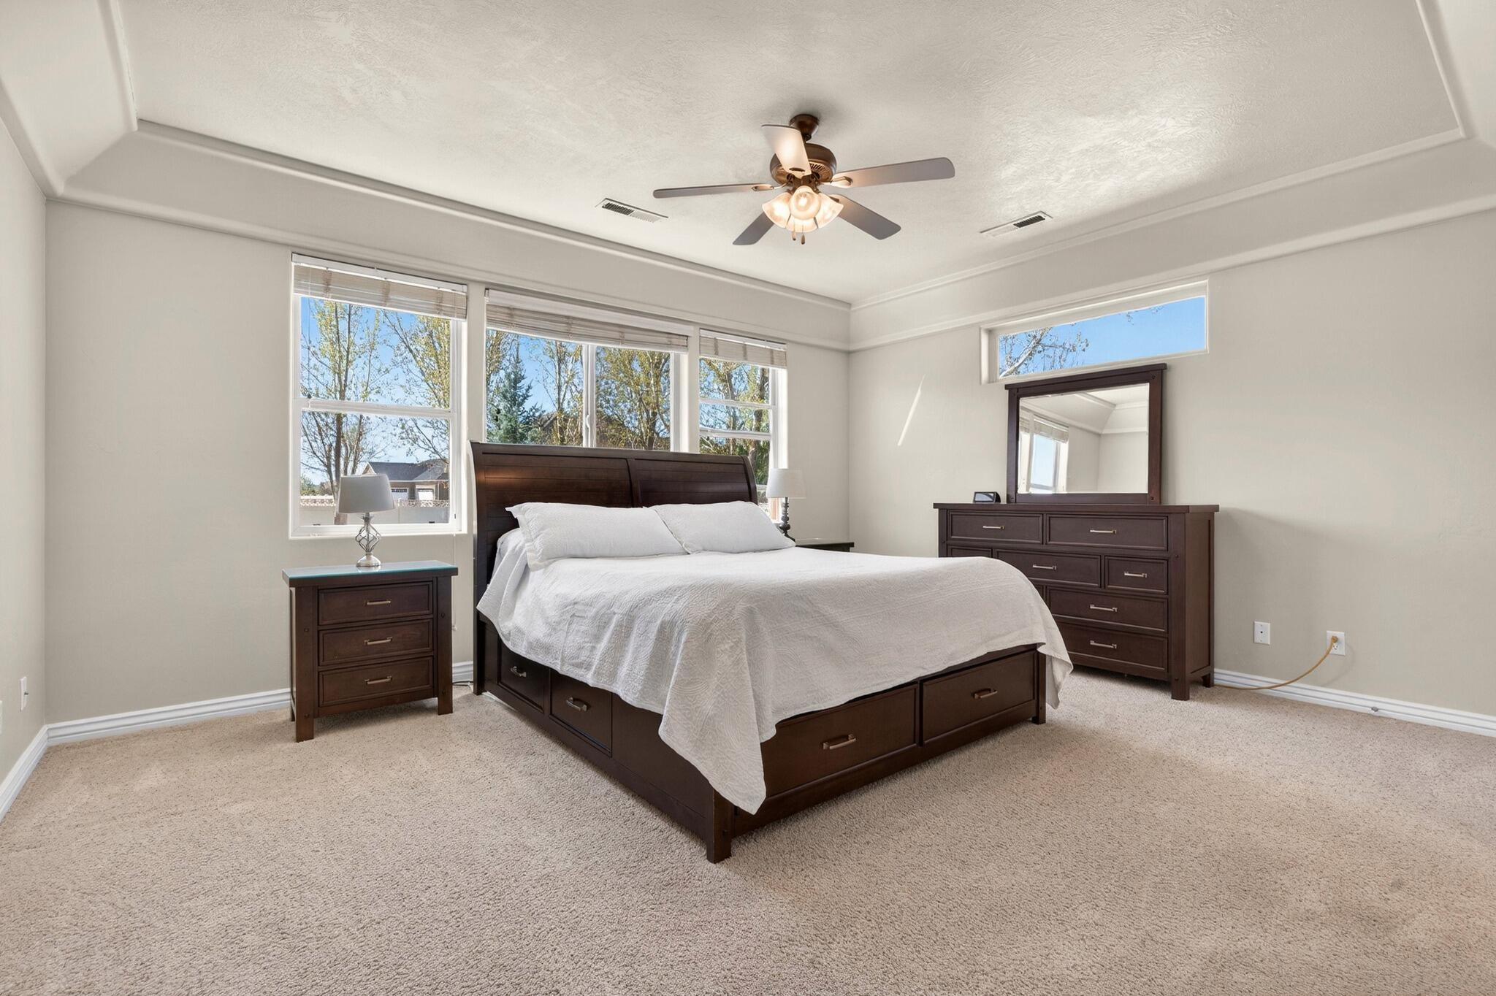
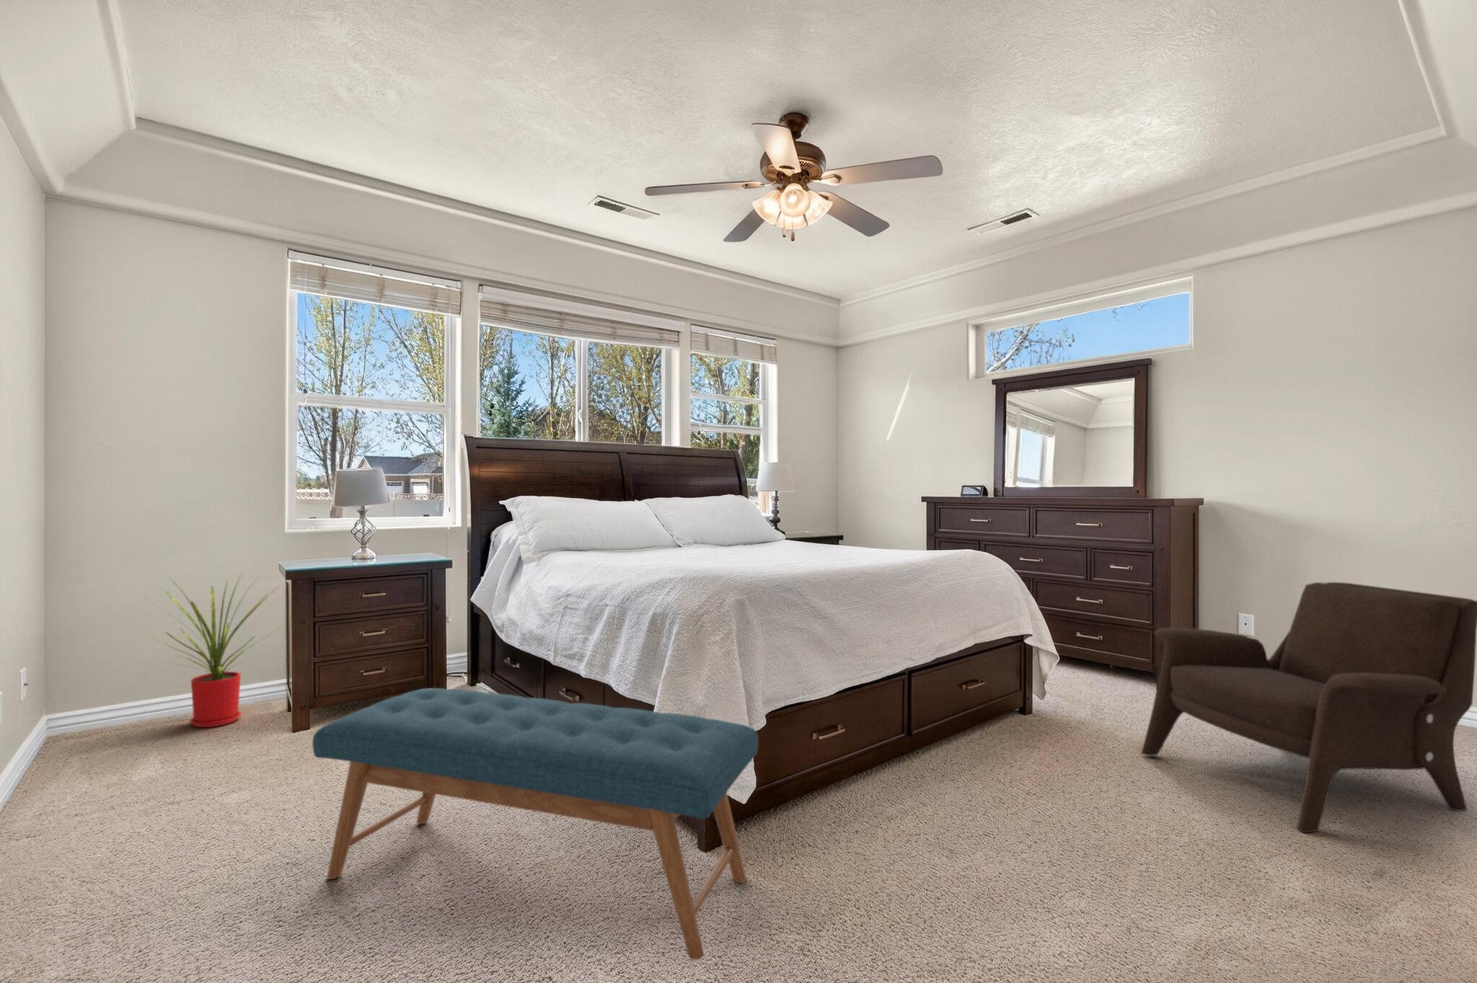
+ house plant (216, 648)
+ armchair (1311, 686)
+ bench (538, 798)
